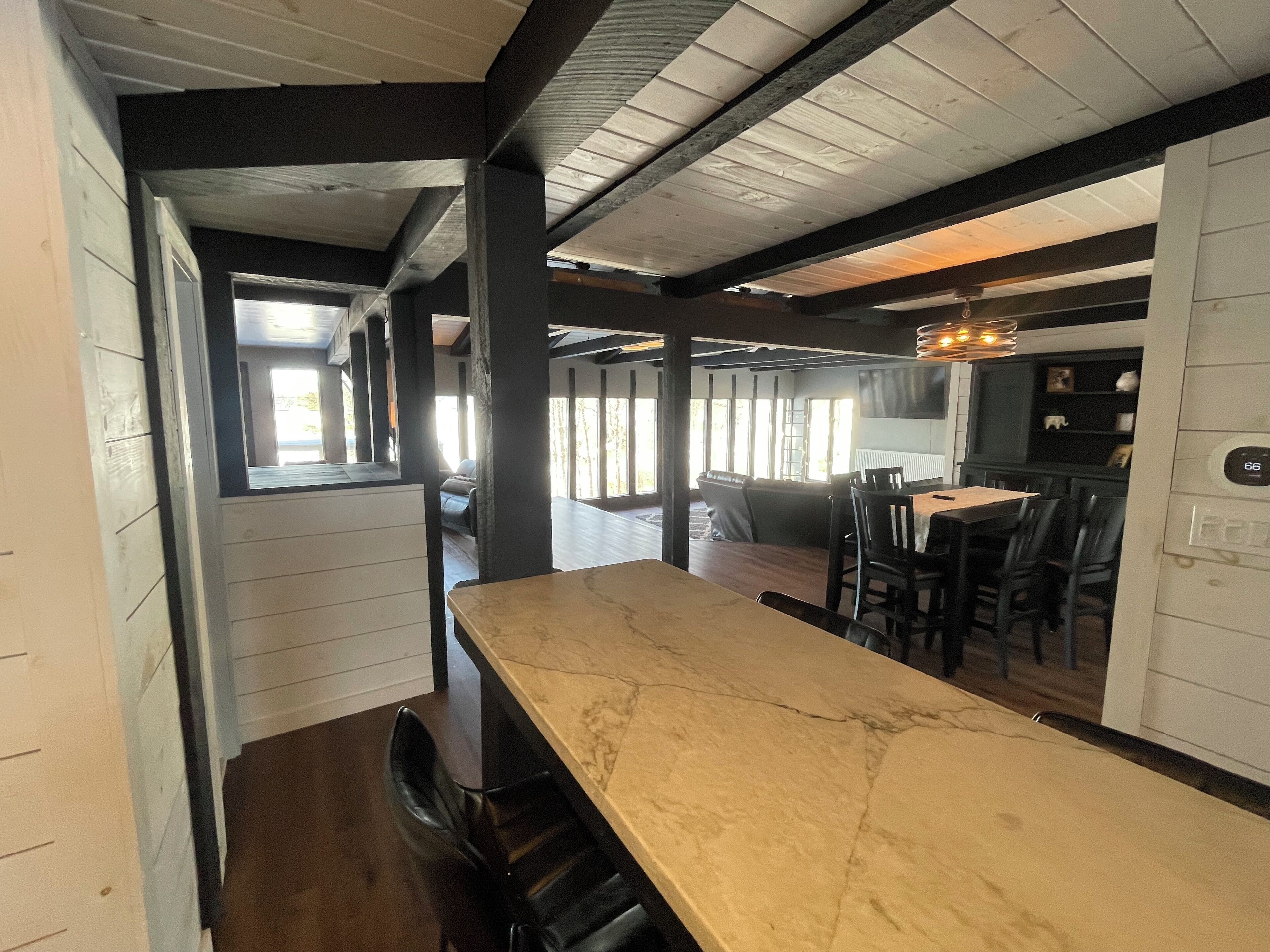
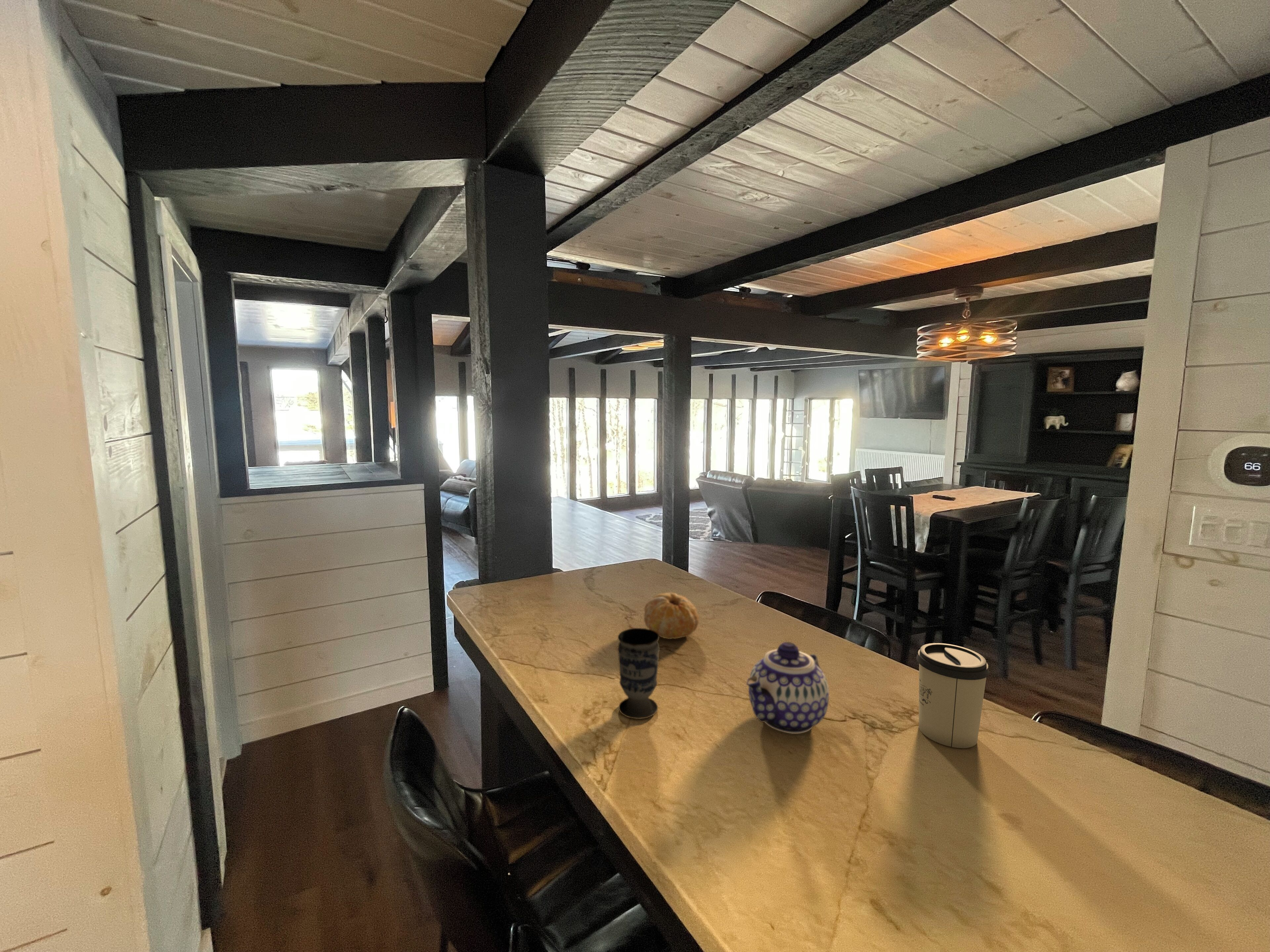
+ fruit (670, 614)
+ teapot (787, 682)
+ cup (638, 672)
+ cup (950, 694)
